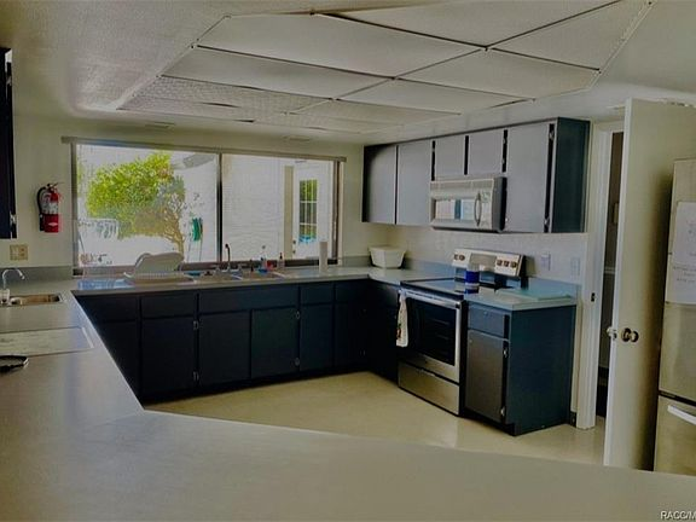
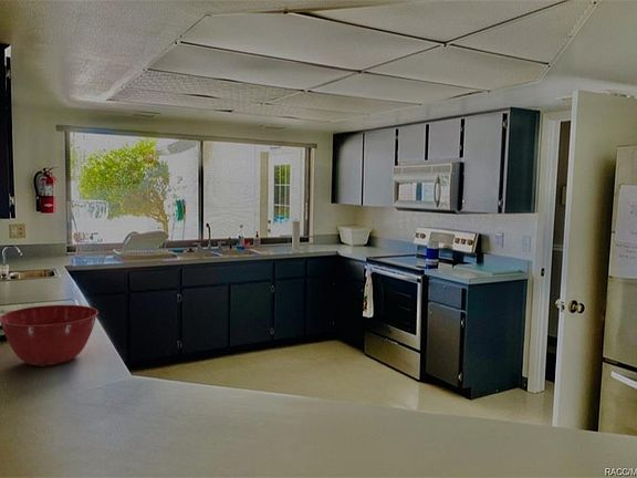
+ mixing bowl (51, 336)
